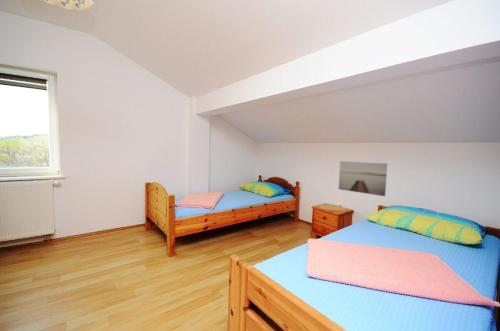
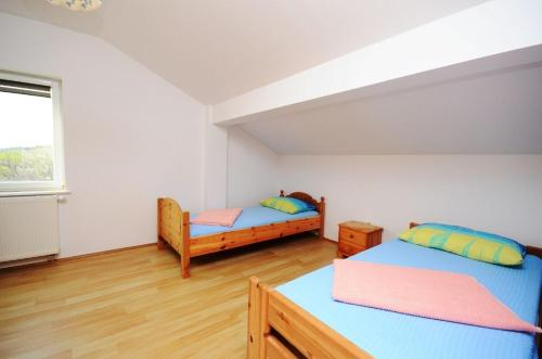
- wall art (360, 177)
